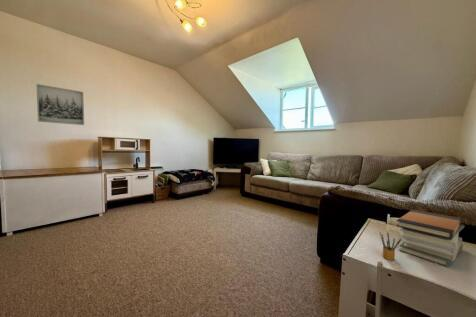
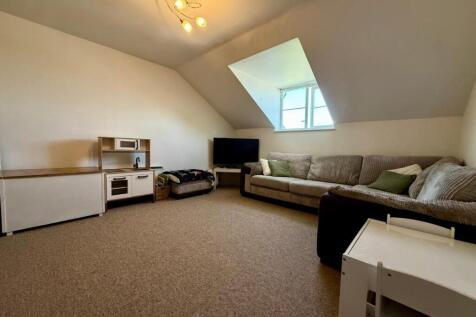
- book stack (430, 234)
- wall art (61, 105)
- pencil box (389, 246)
